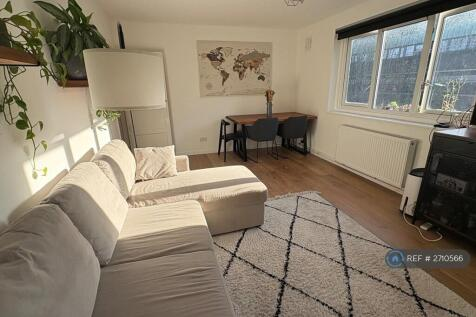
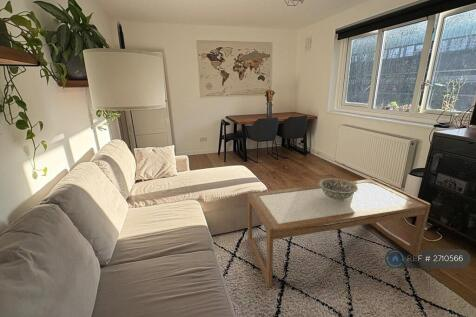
+ decorative bowl (337, 189)
+ coffee table (330, 223)
